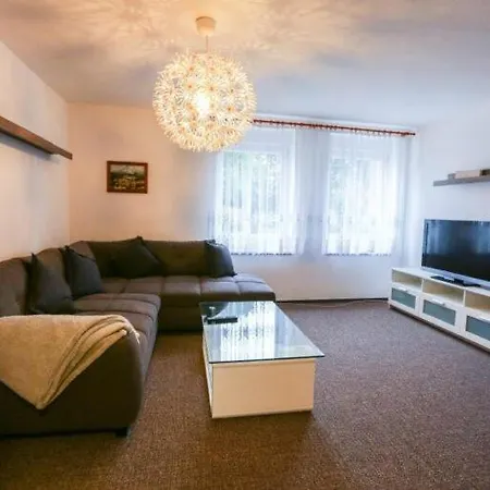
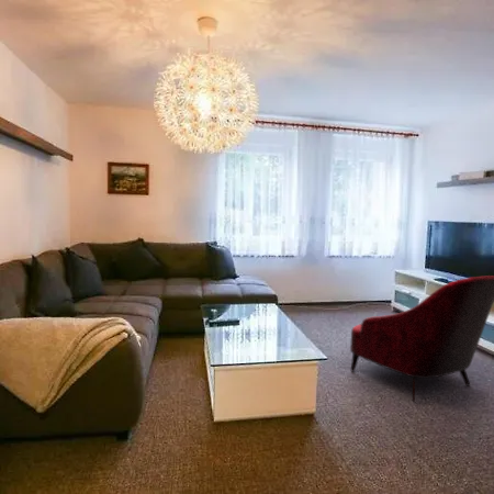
+ armchair (422, 325)
